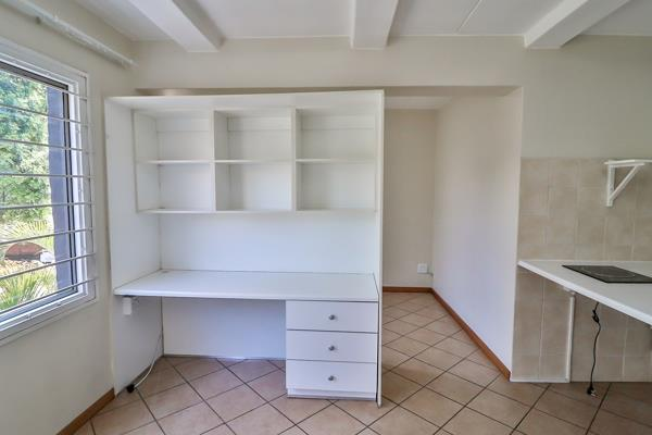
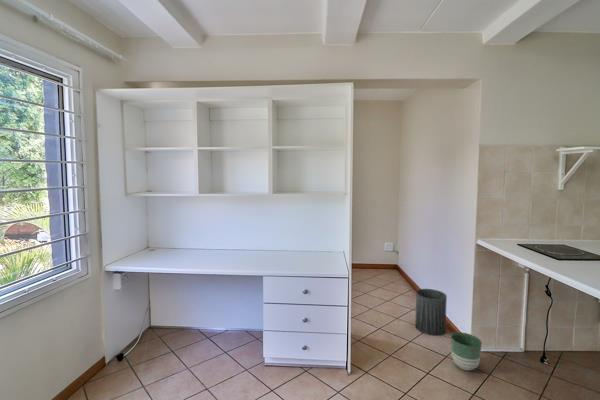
+ planter (465, 353)
+ trash can (430, 311)
